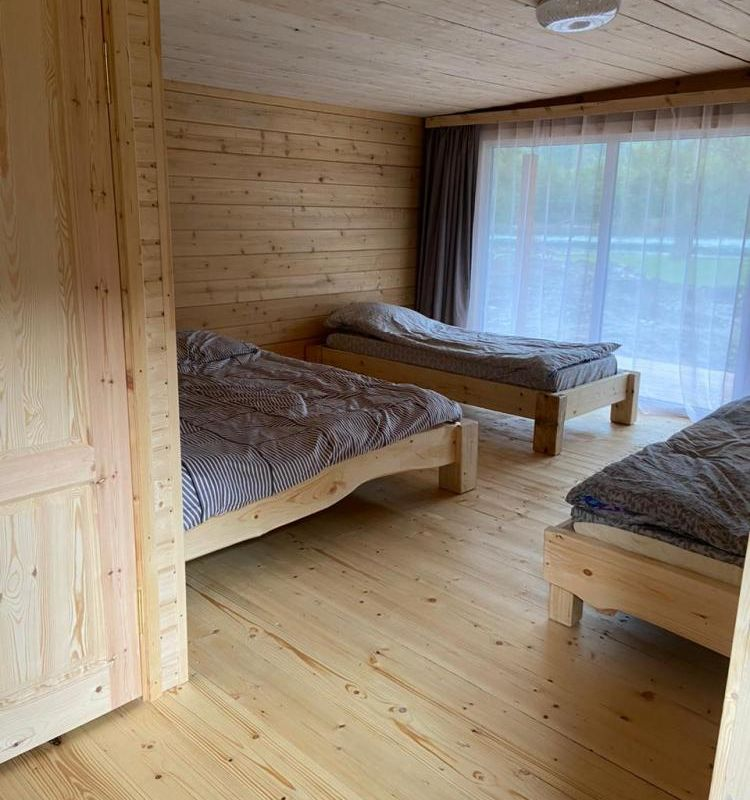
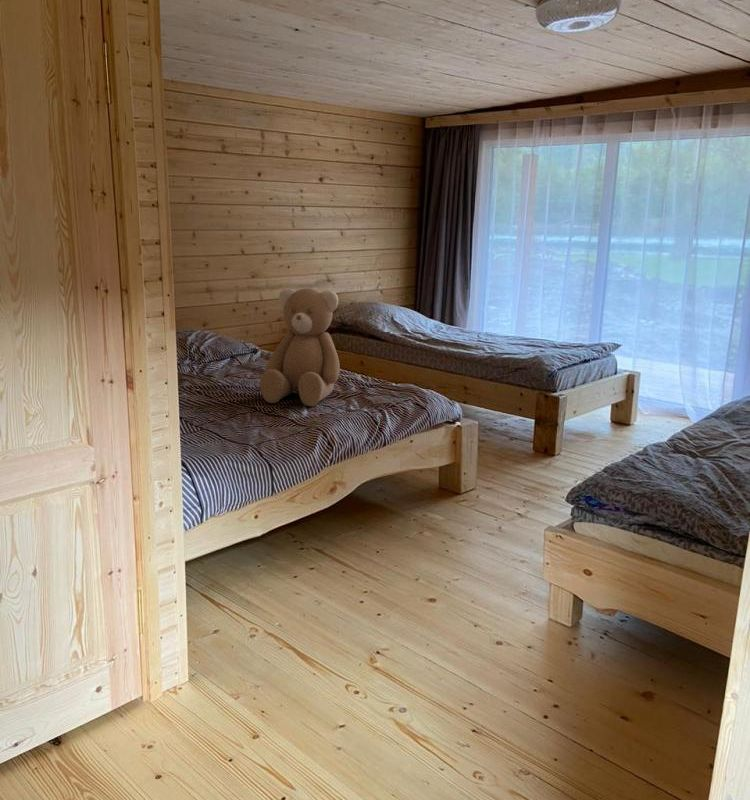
+ teddy bear (302, 344)
